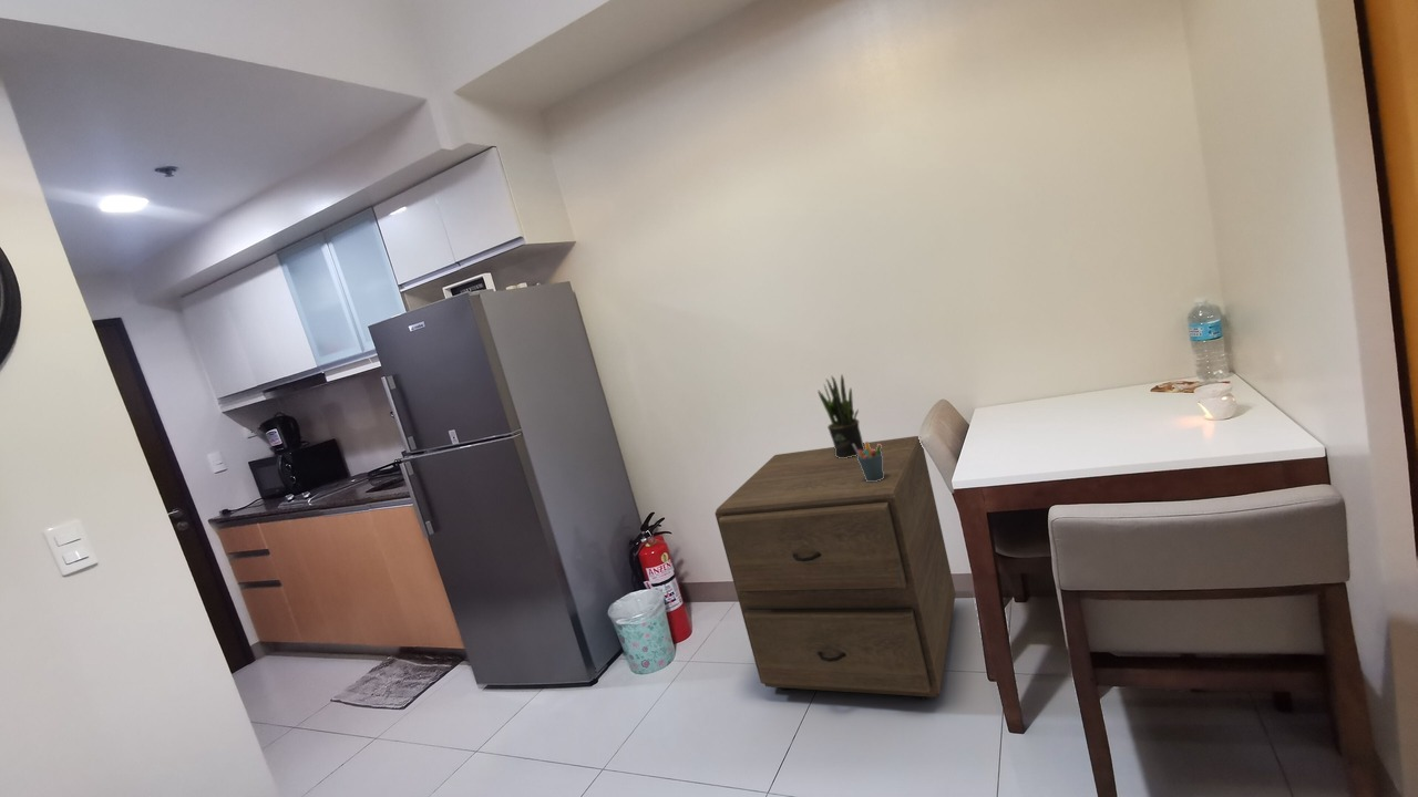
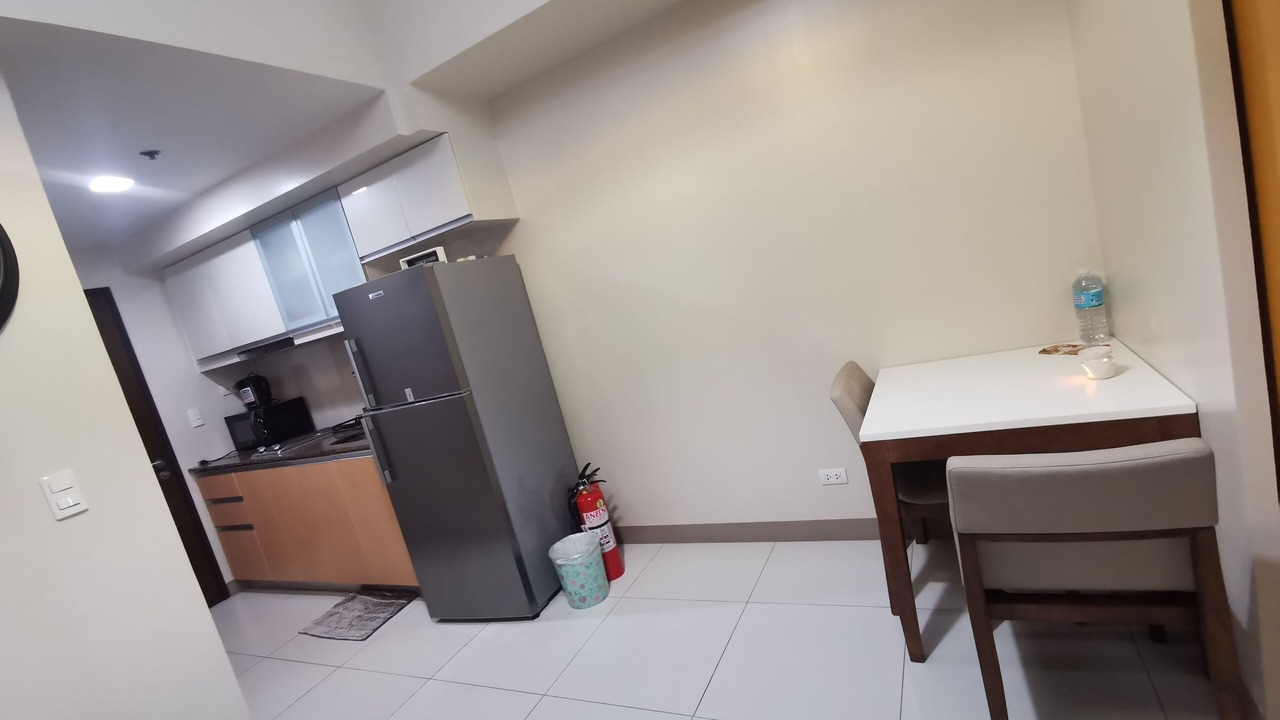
- potted plant (841, 415)
- filing cabinet (842, 565)
- pen holder (870, 459)
